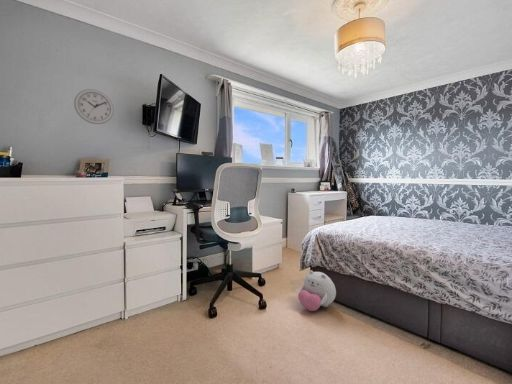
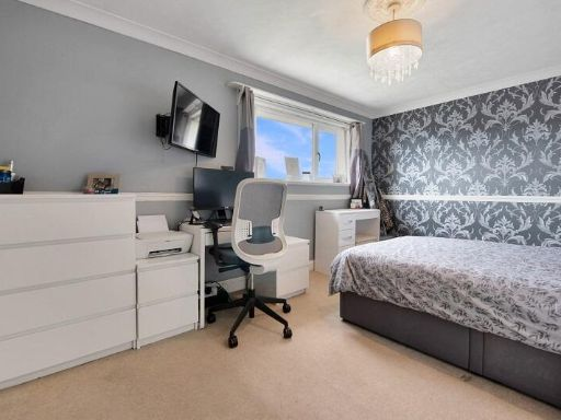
- wall clock (94, 106)
- plush toy (316, 289)
